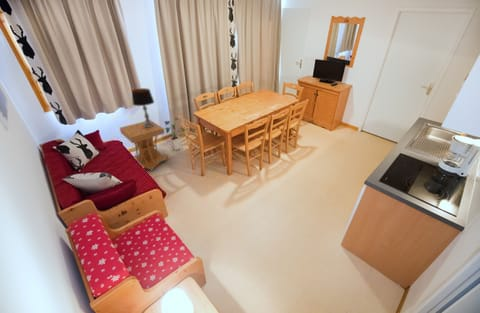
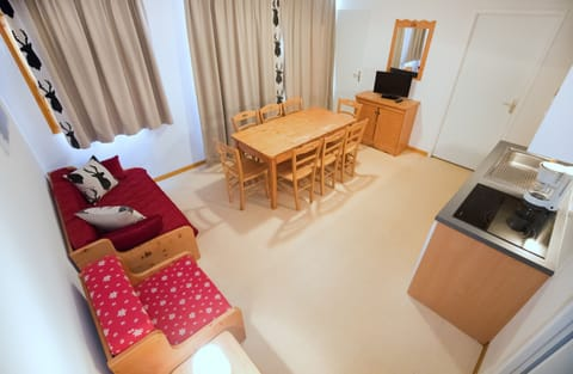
- side table (145, 145)
- house plant (176, 134)
- table lamp (145, 108)
